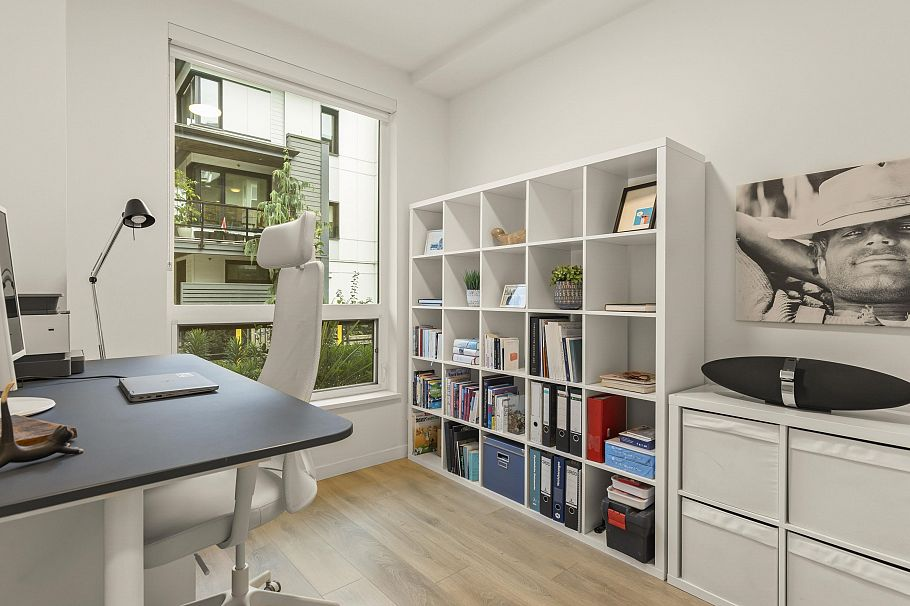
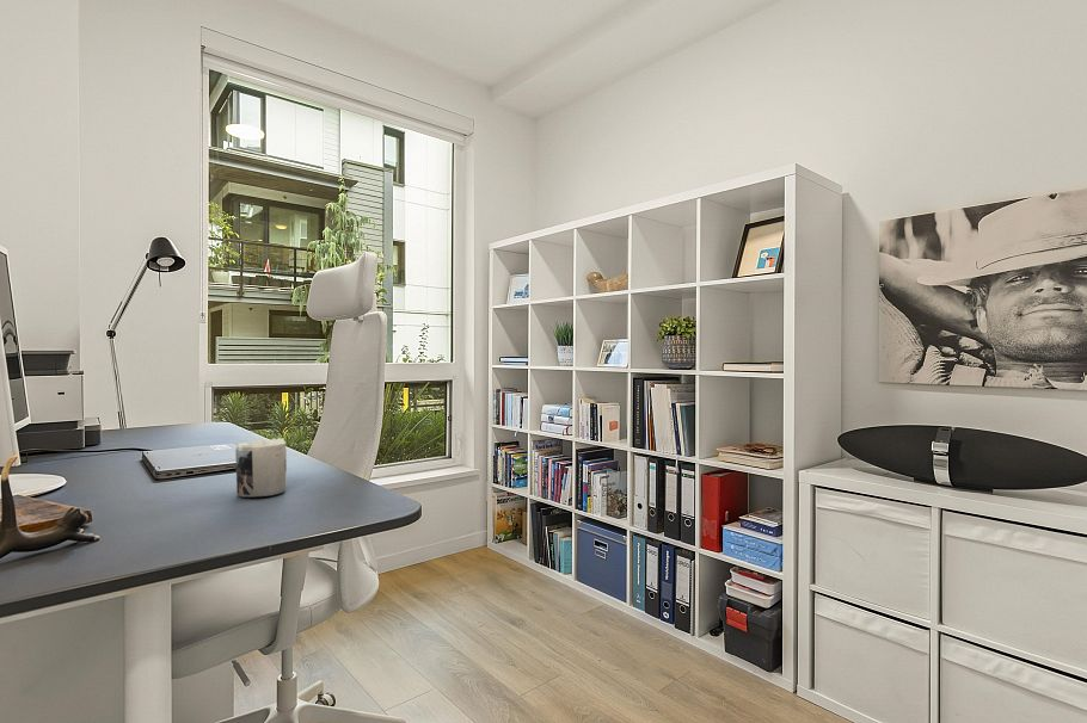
+ mug (262, 464)
